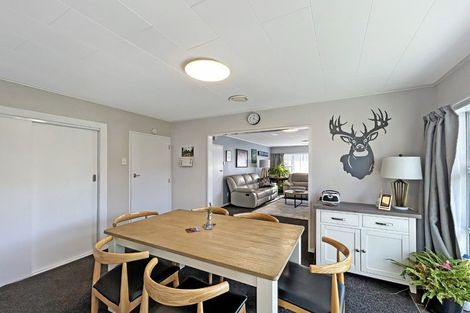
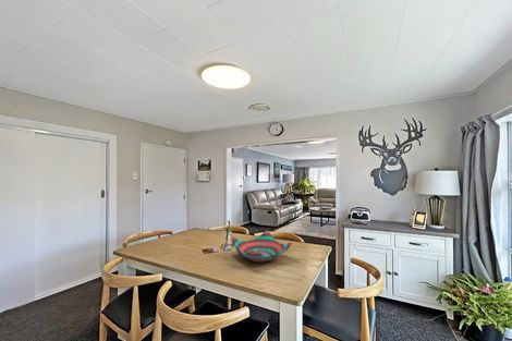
+ decorative bowl (260, 247)
